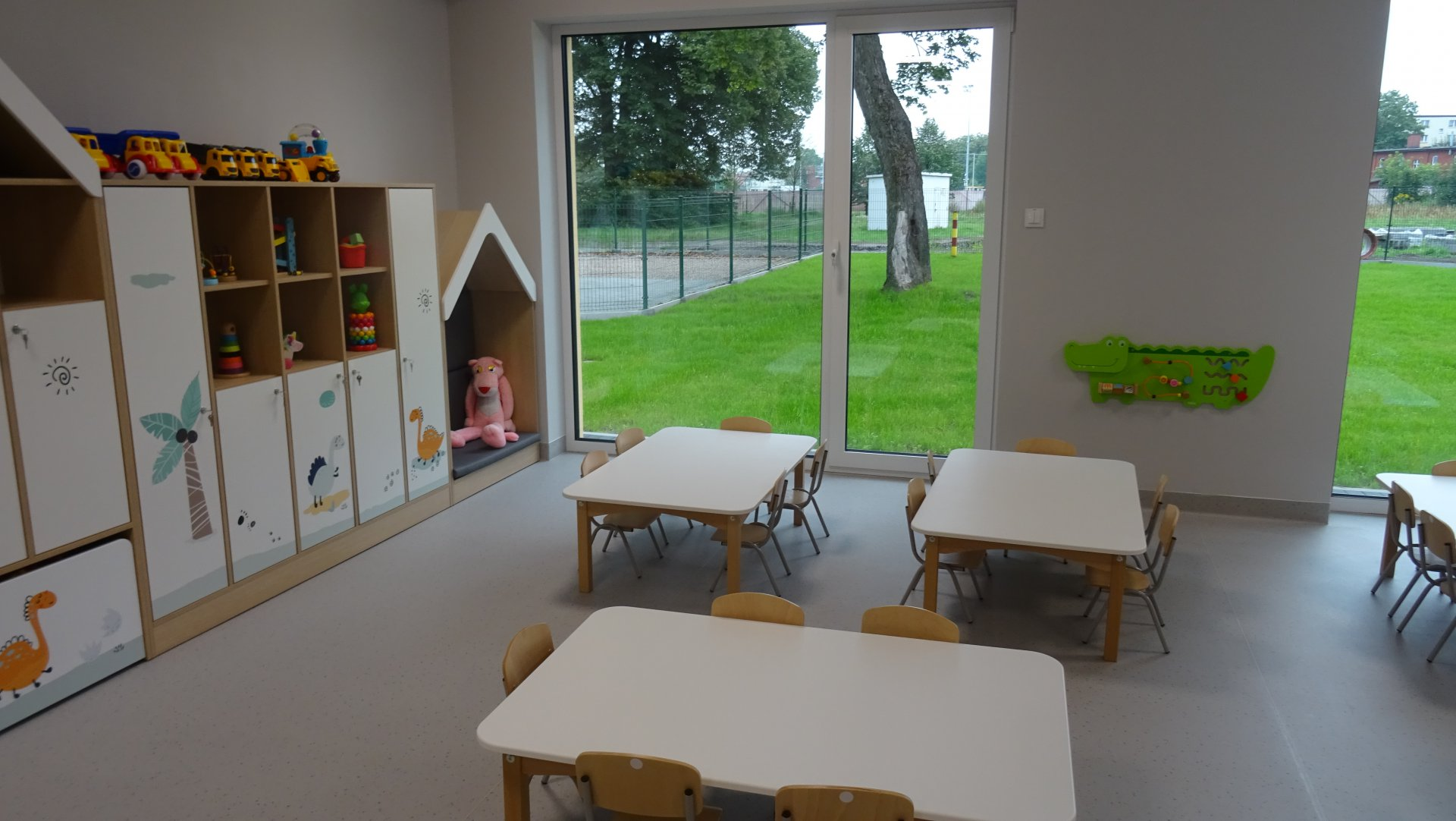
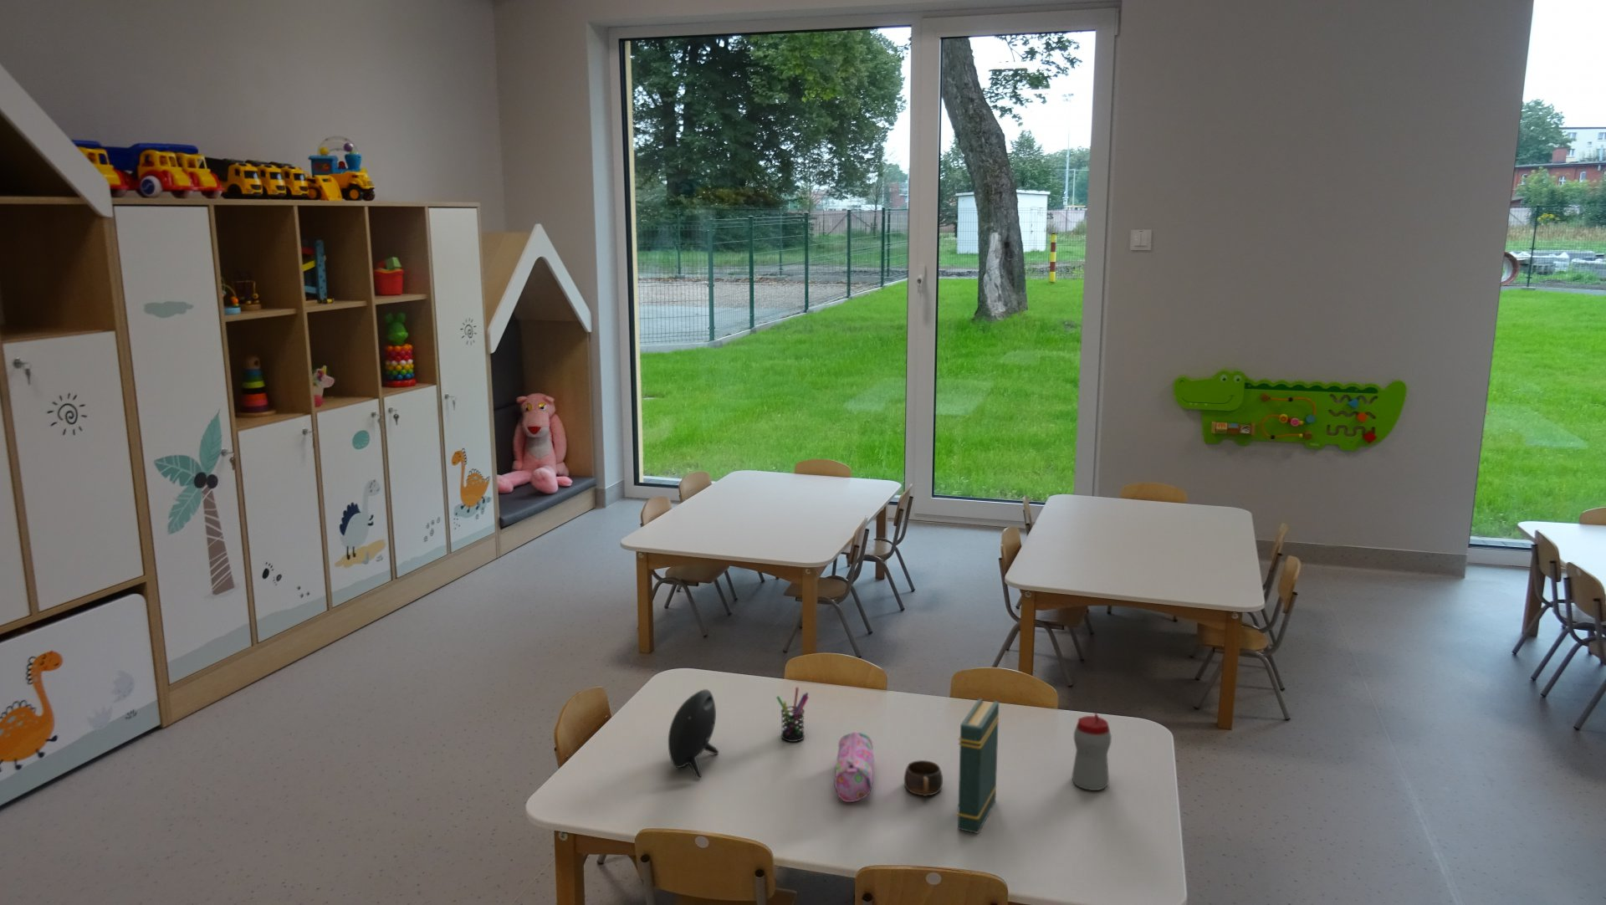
+ sippy cup (1092, 747)
+ book (977, 765)
+ pen holder (791, 712)
+ cup (922, 779)
+ speaker (692, 728)
+ pencil case (854, 765)
